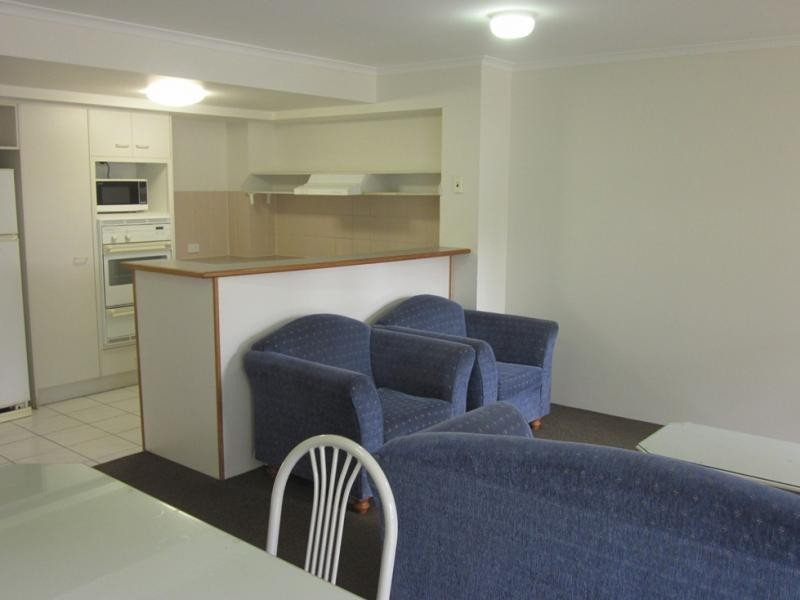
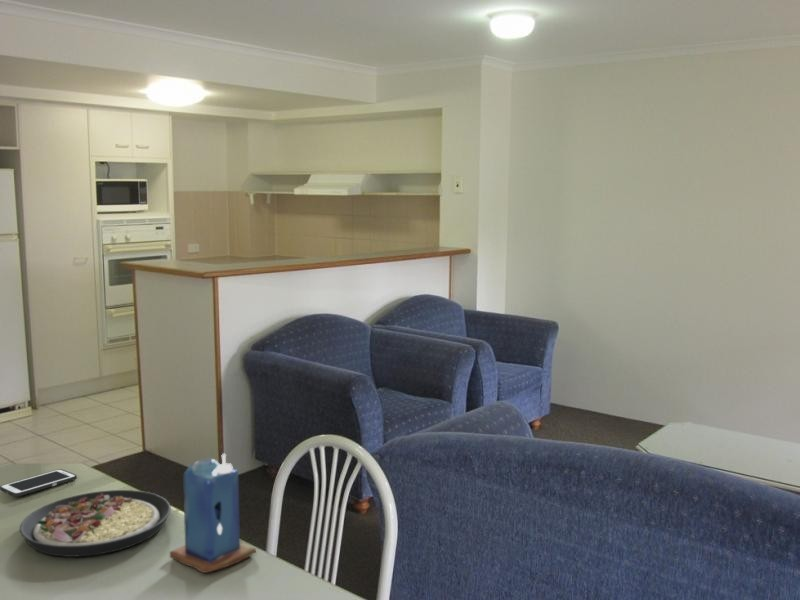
+ cell phone (39, 482)
+ candle (212, 504)
+ plate (98, 518)
